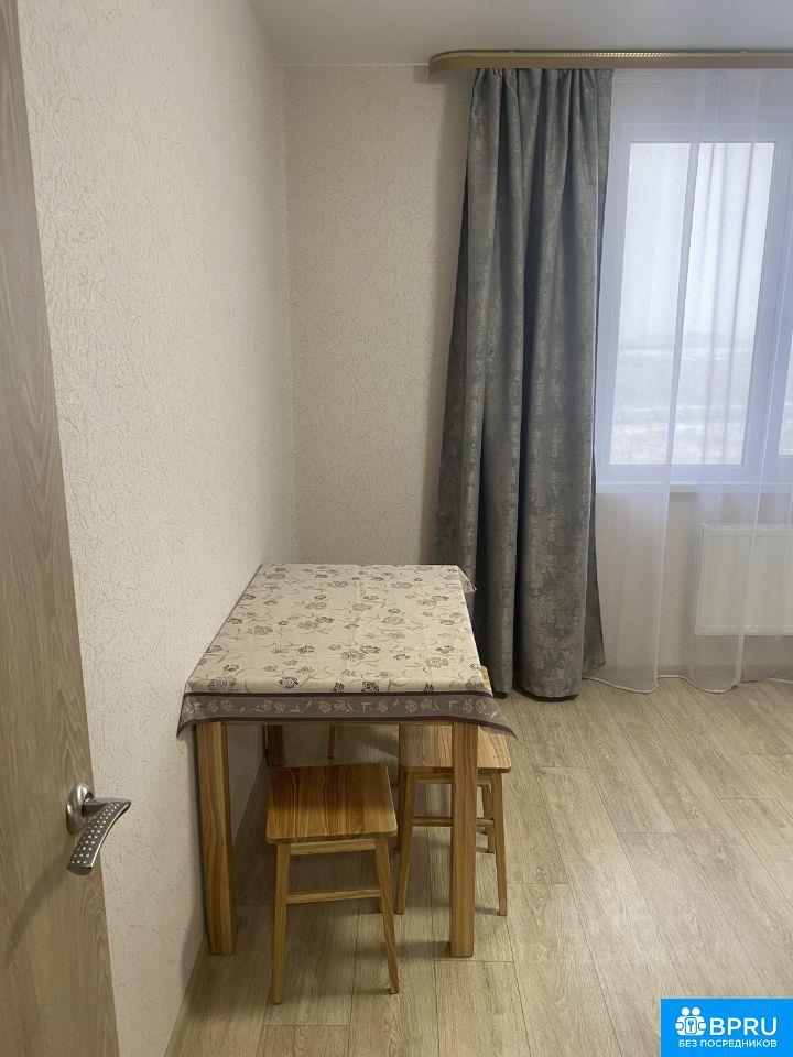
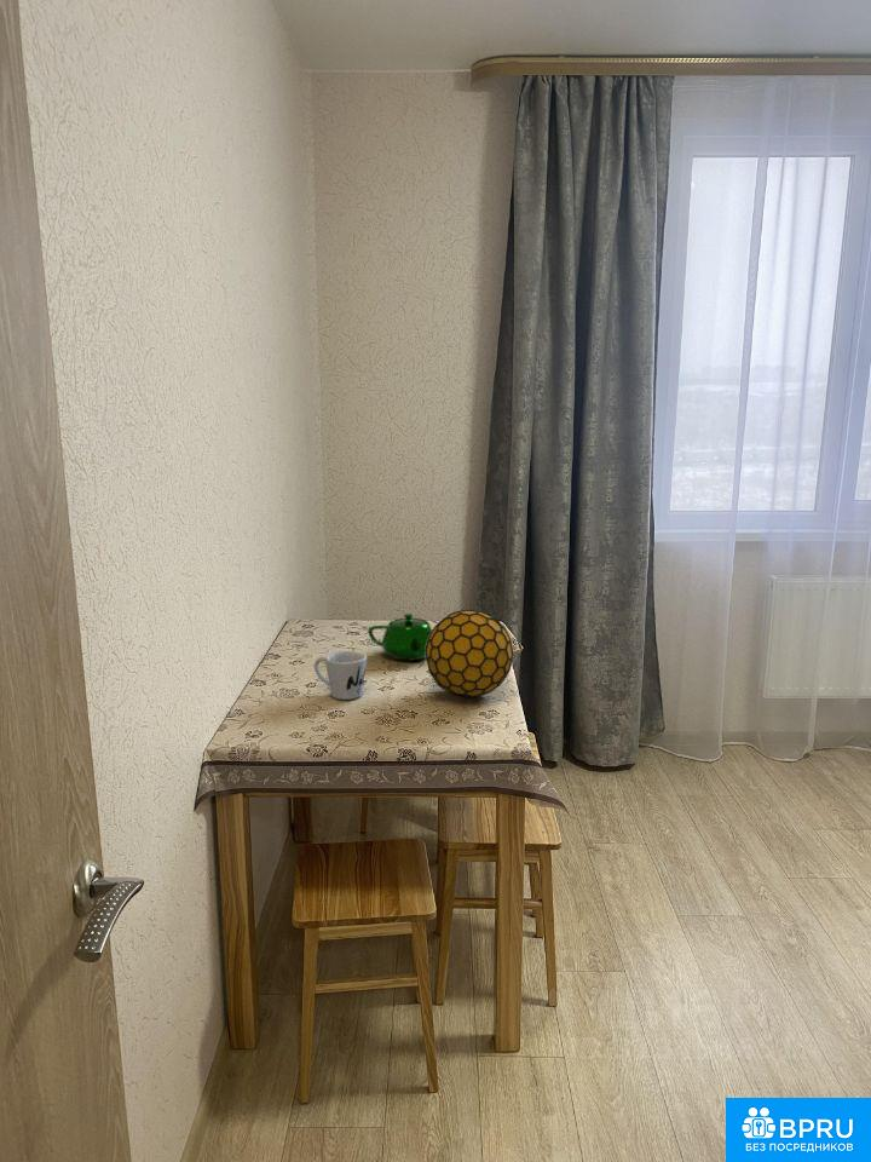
+ mug (339, 674)
+ teapot (411, 634)
+ decorative ball (468, 652)
